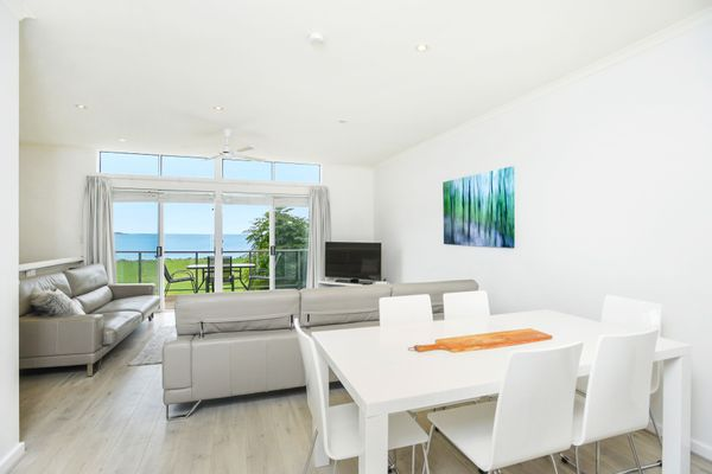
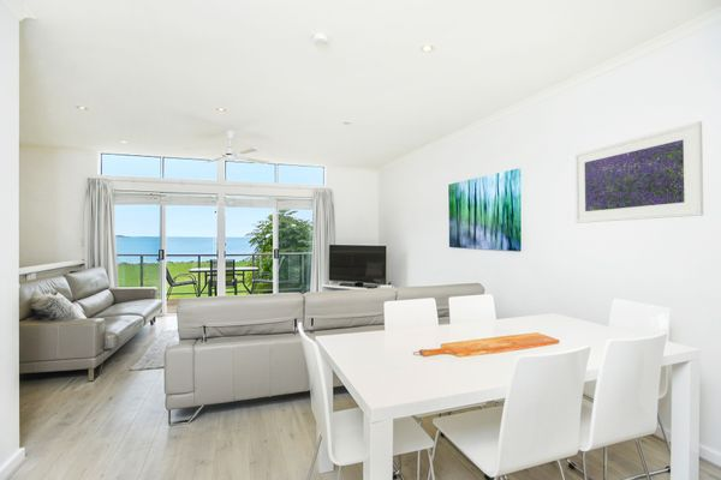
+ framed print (628, 180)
